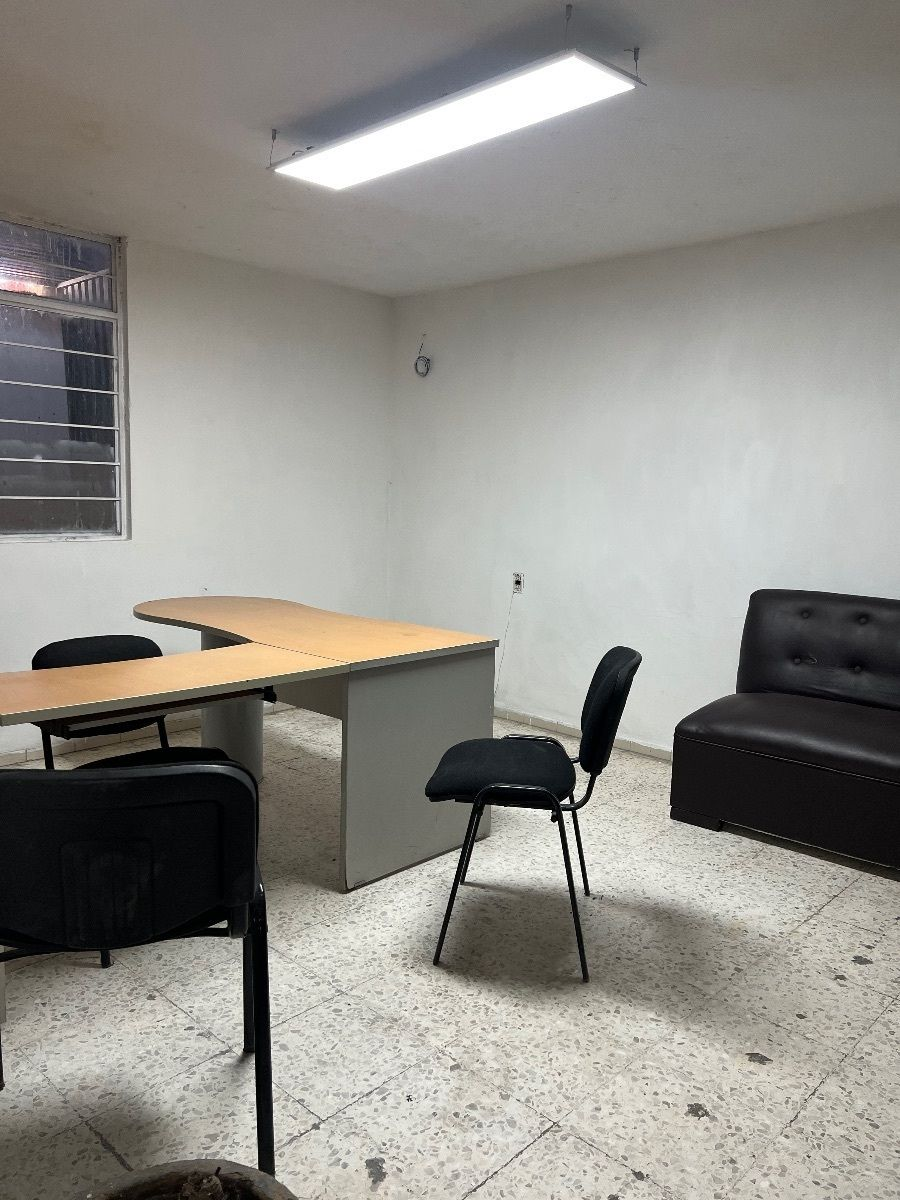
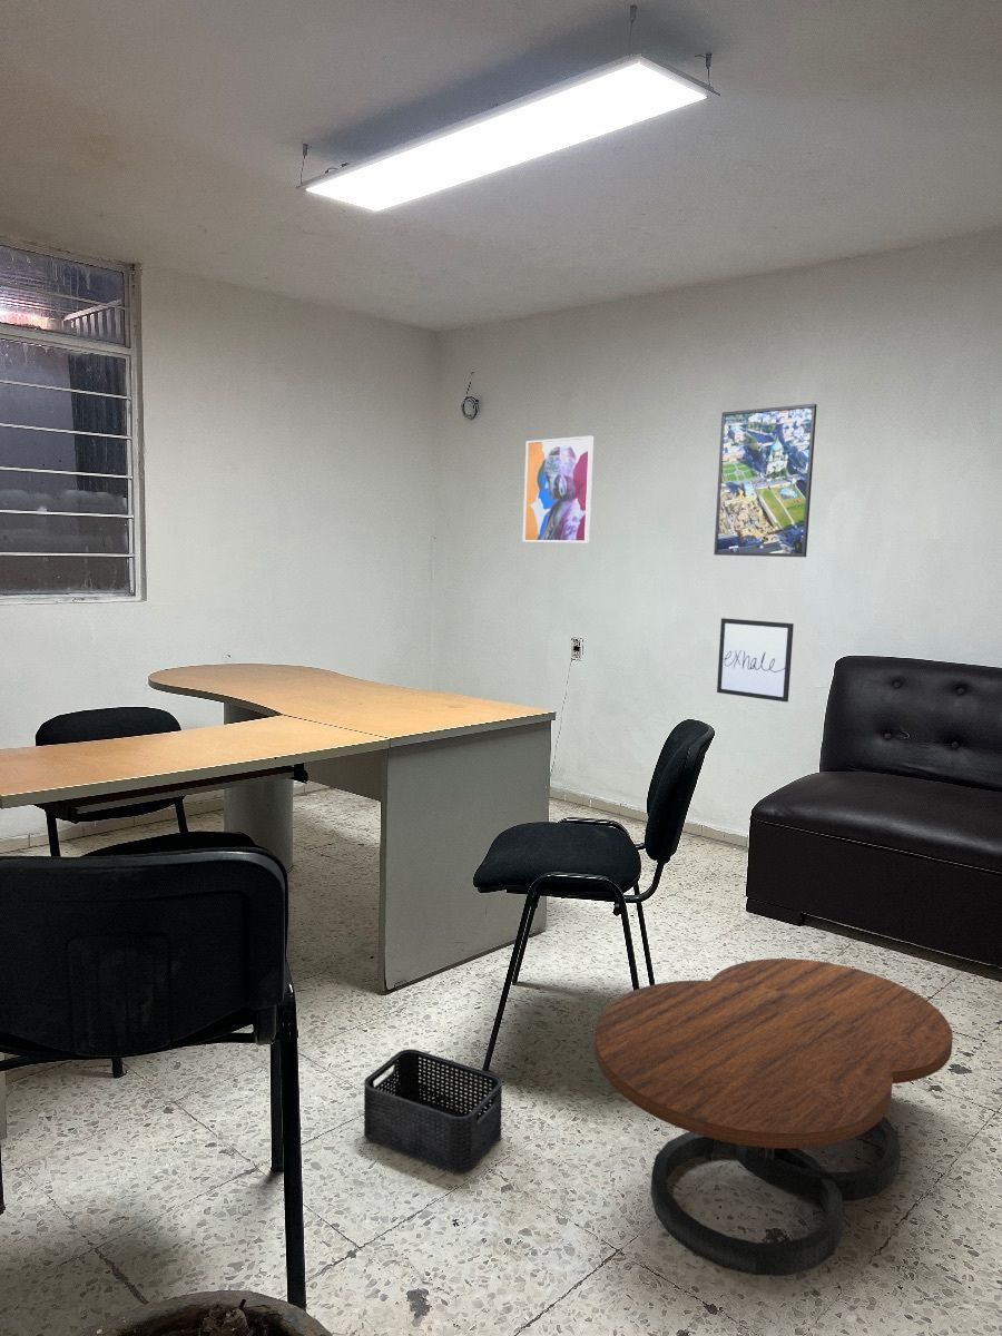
+ wall art (557, 490)
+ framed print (763, 482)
+ coffee table (777, 1094)
+ storage bin (433, 1107)
+ wall art (754, 659)
